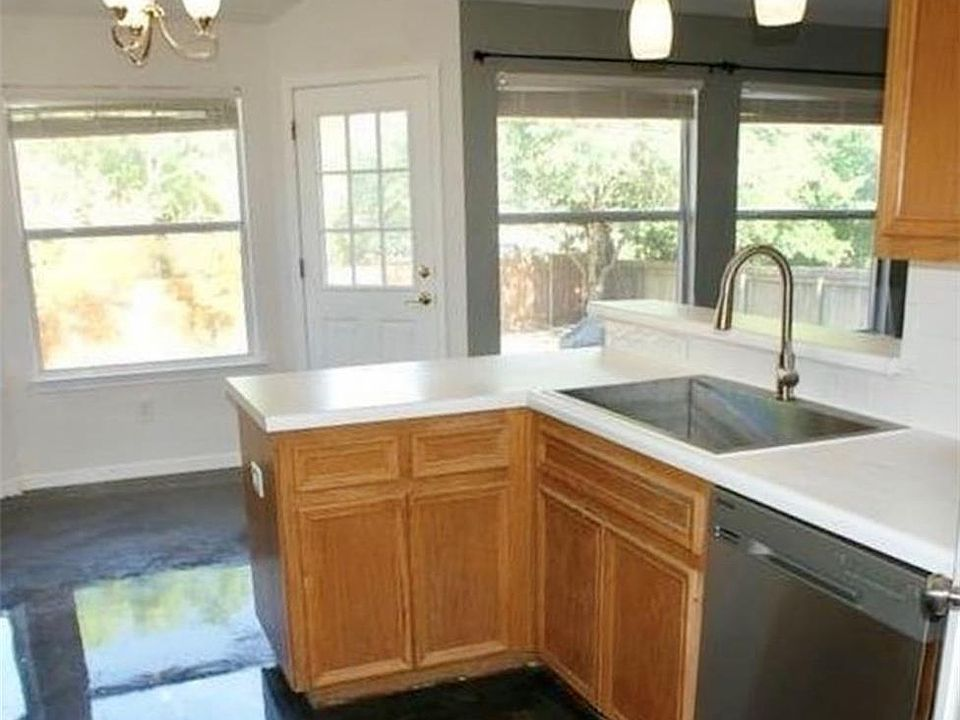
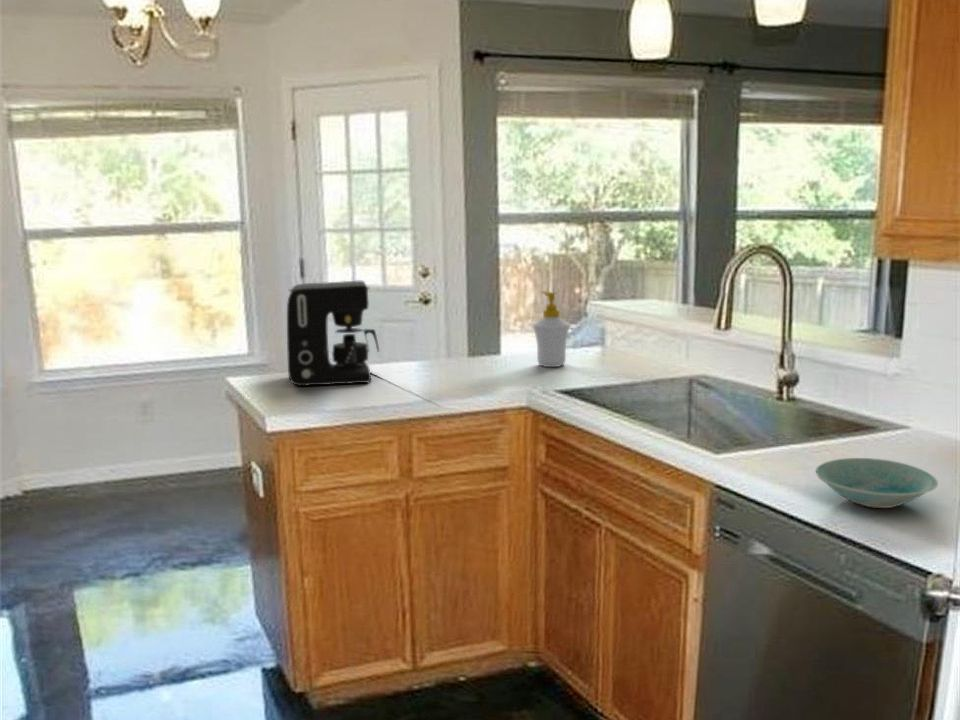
+ soap bottle (551, 328)
+ bowl (874, 486)
+ coffee maker (336, 331)
